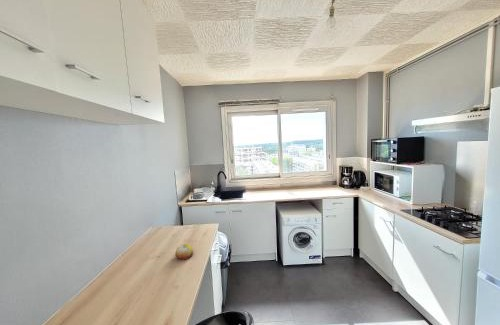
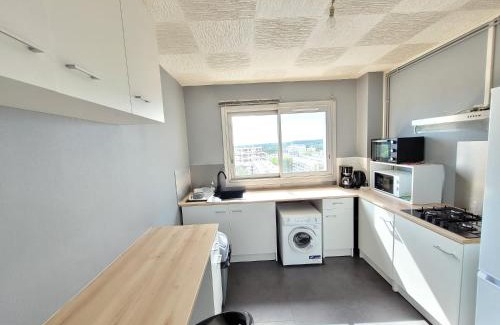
- fruit (184, 251)
